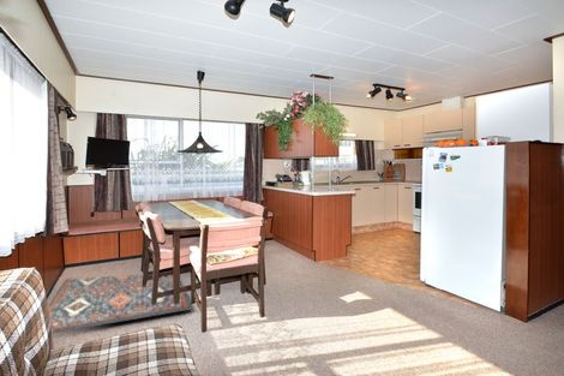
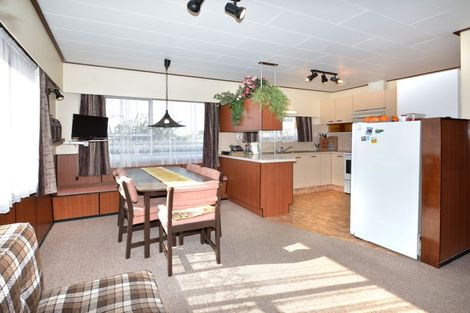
- rug (121, 286)
